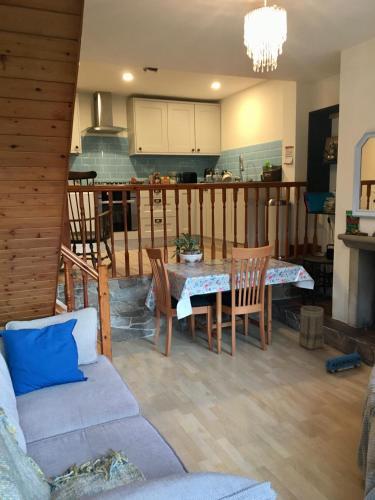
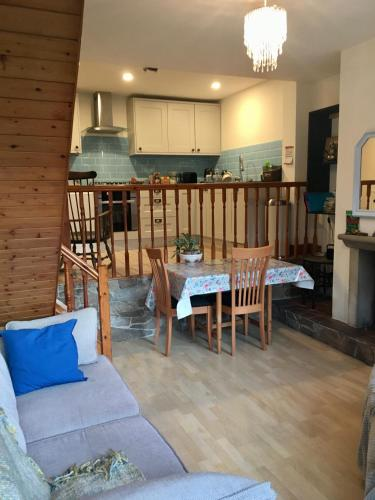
- toy train (343, 362)
- basket (311, 327)
